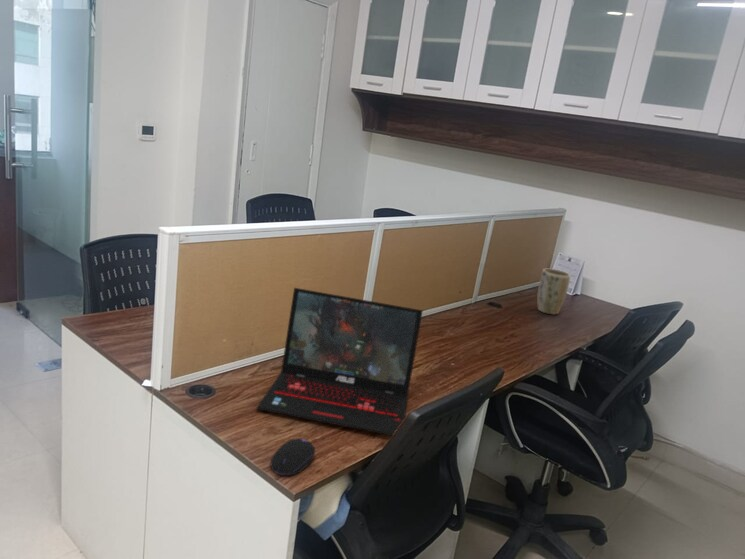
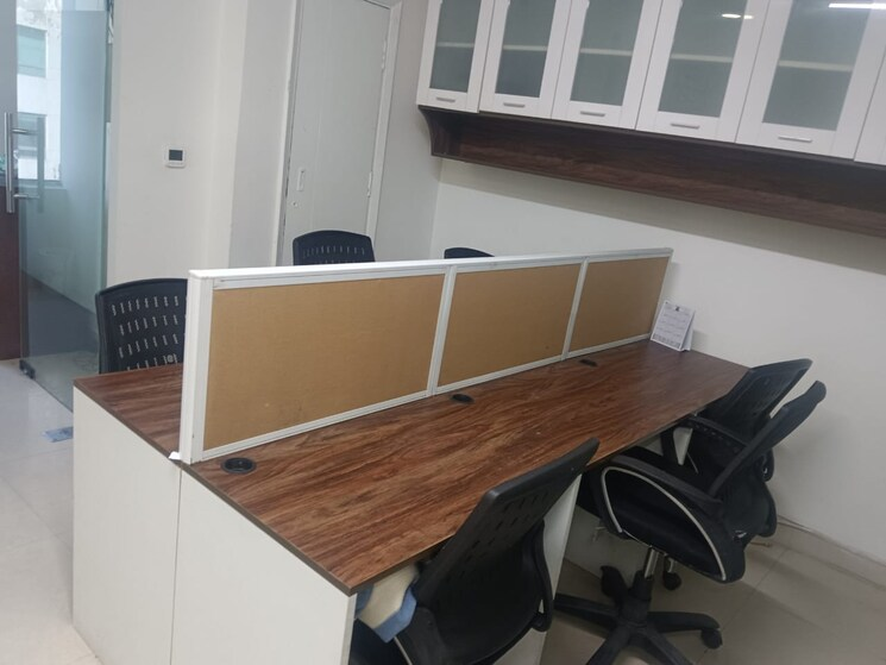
- computer mouse (293, 454)
- laptop (344, 358)
- plant pot (552, 291)
